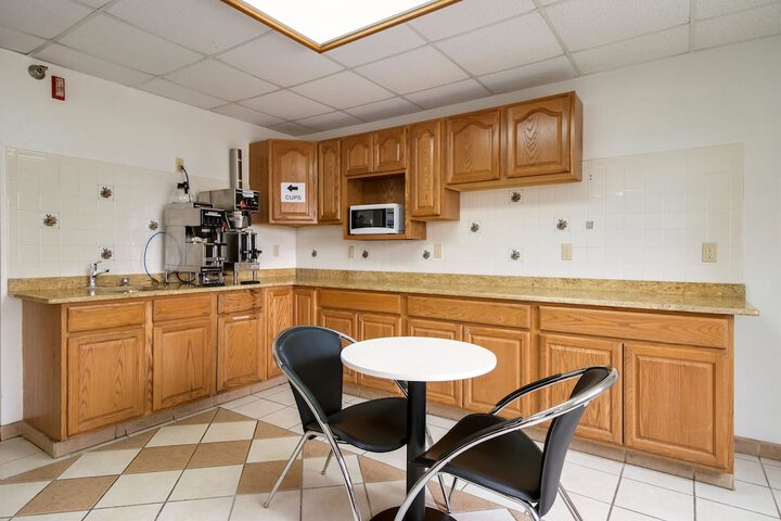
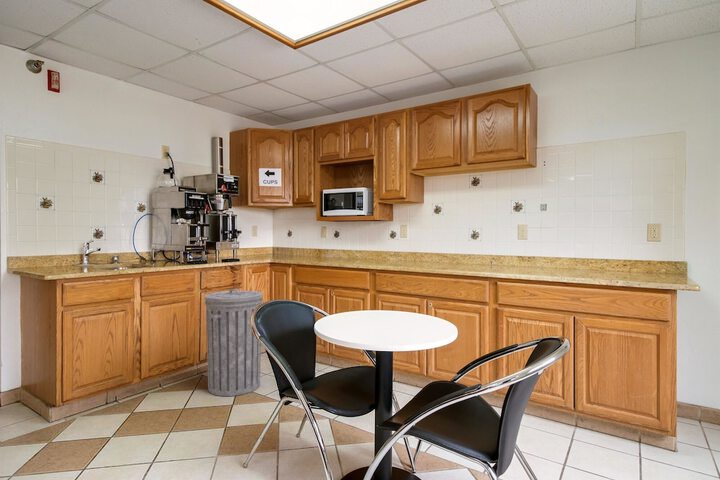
+ trash can (234, 337)
